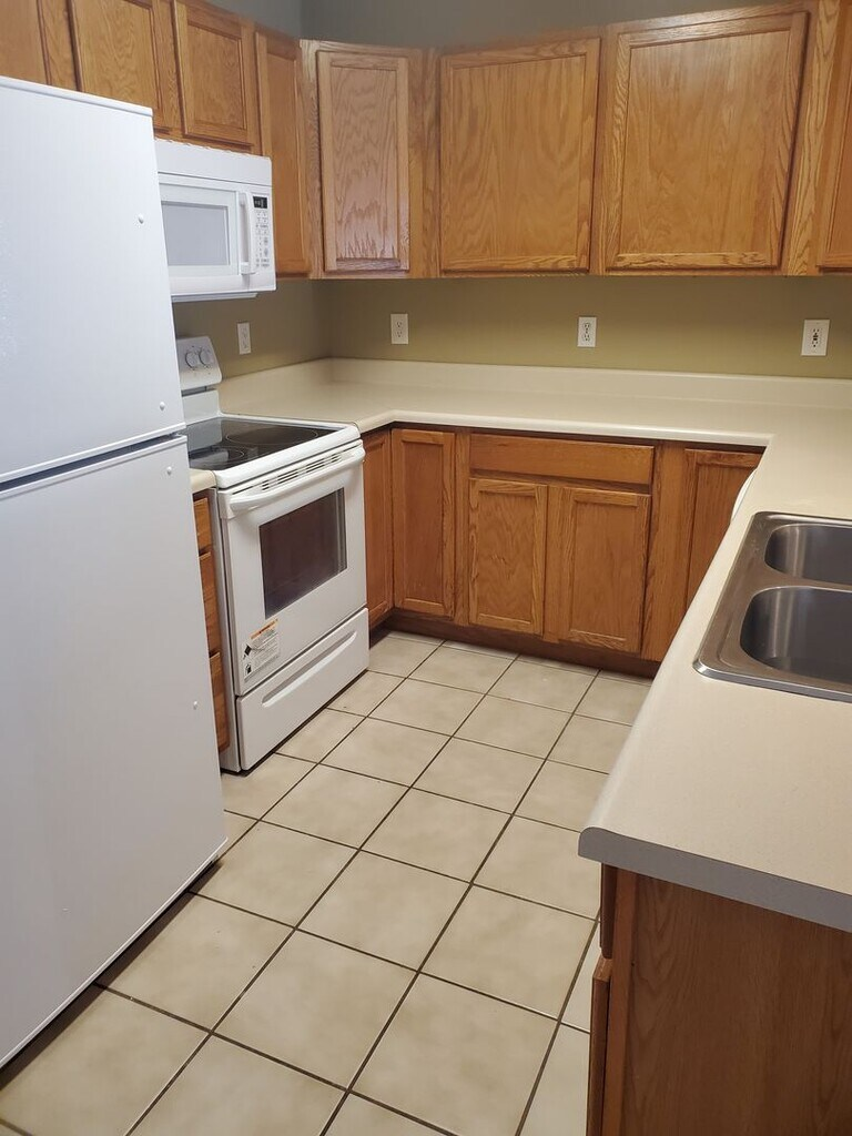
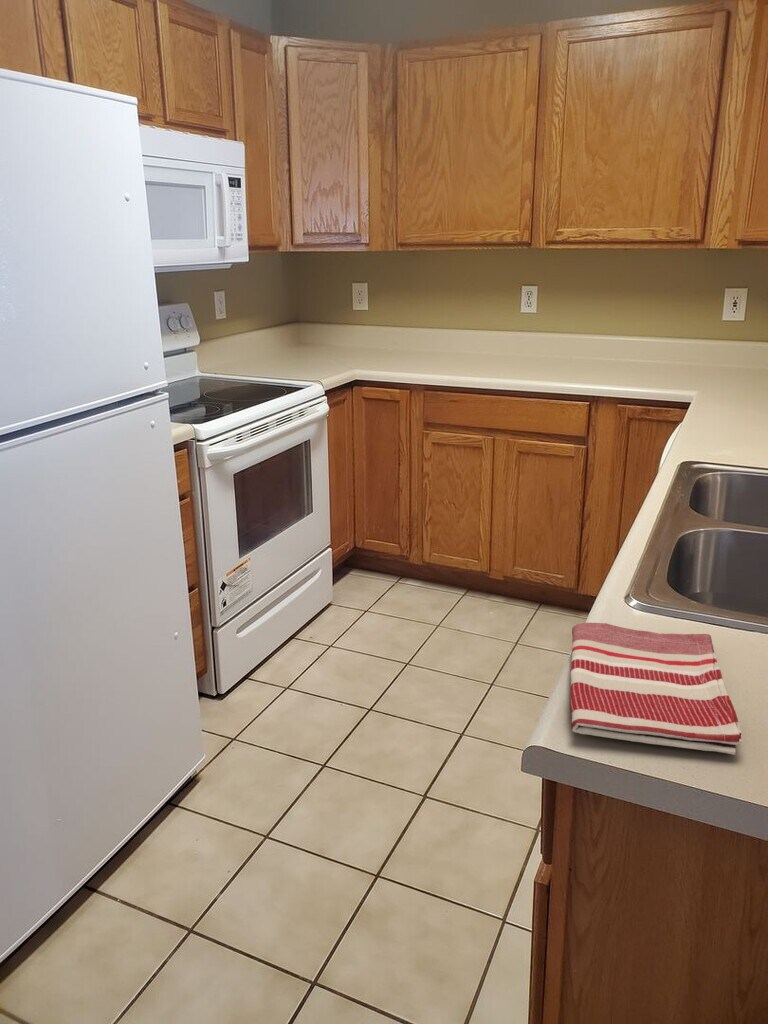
+ dish towel (646, 678)
